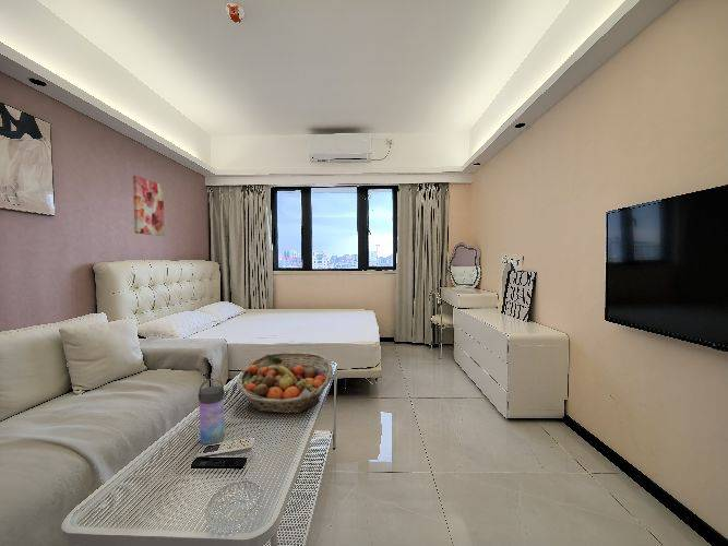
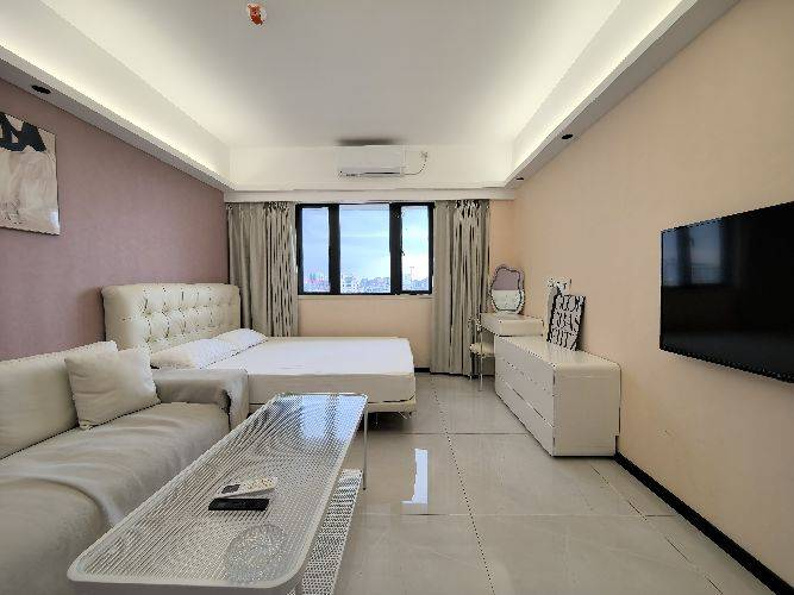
- wall art (150, 207)
- fruit basket (286, 381)
- water bottle (211, 408)
